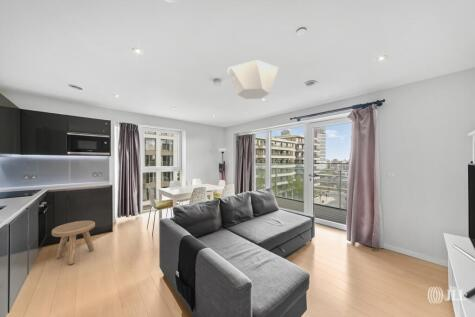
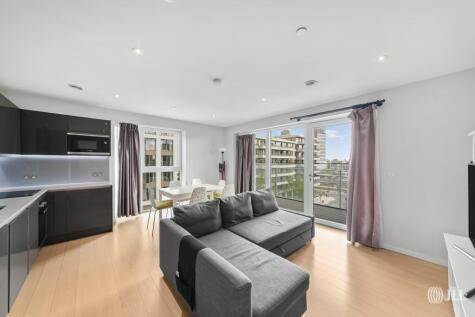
- ceiling light (252, 81)
- stool (74, 241)
